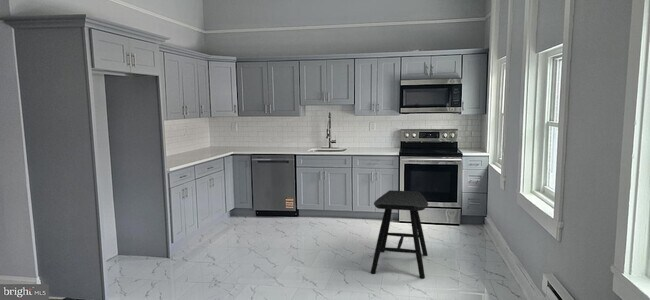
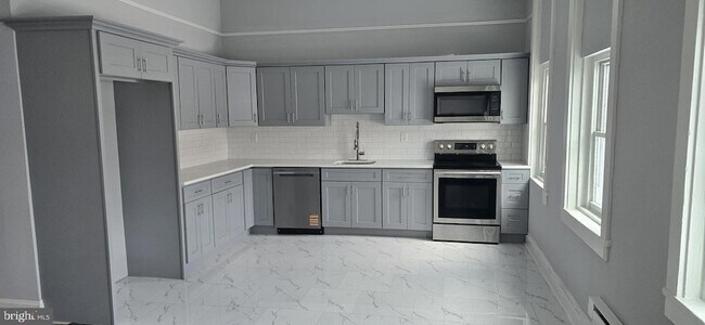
- stool (400, 233)
